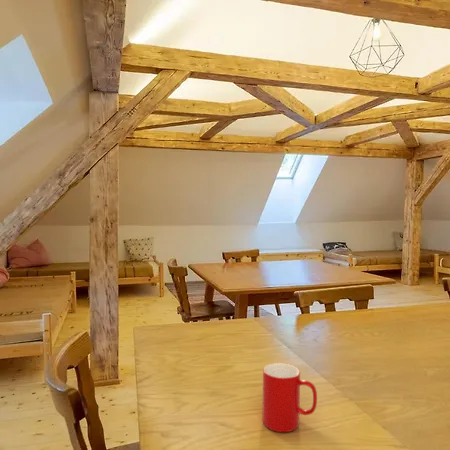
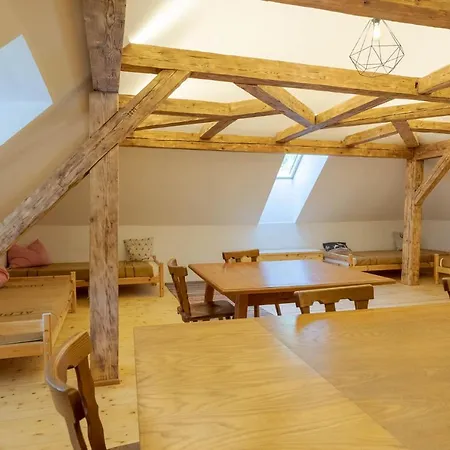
- cup (287, 398)
